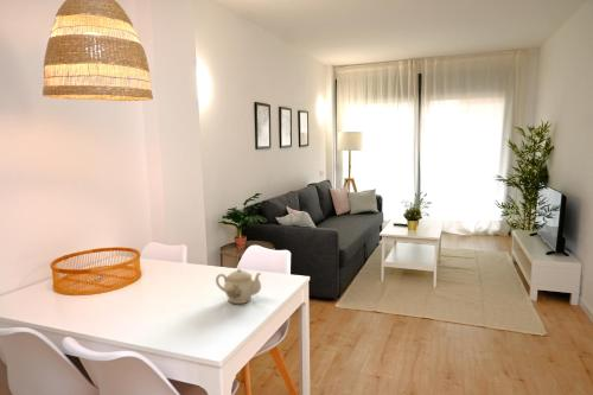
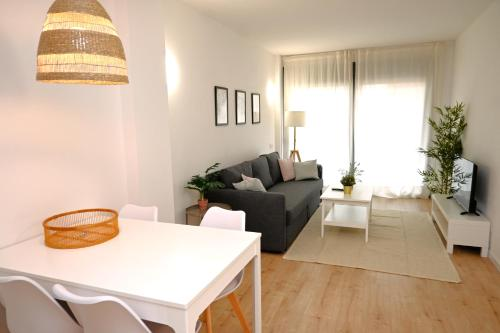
- teapot (238, 283)
